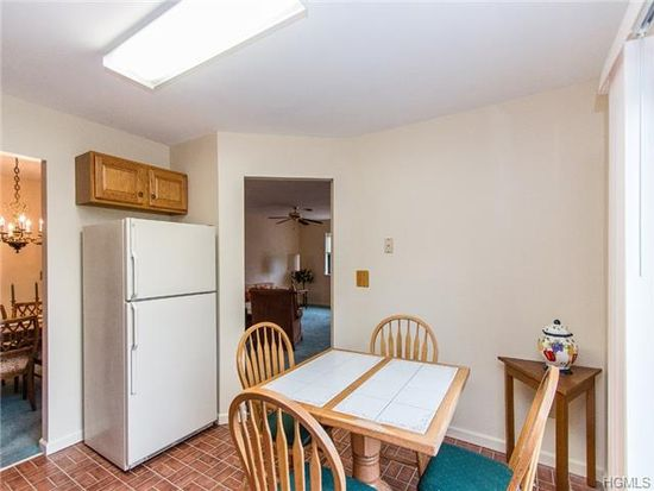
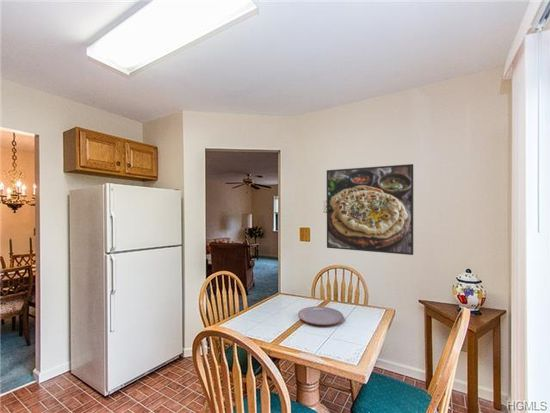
+ plate (320, 316)
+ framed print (366, 209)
